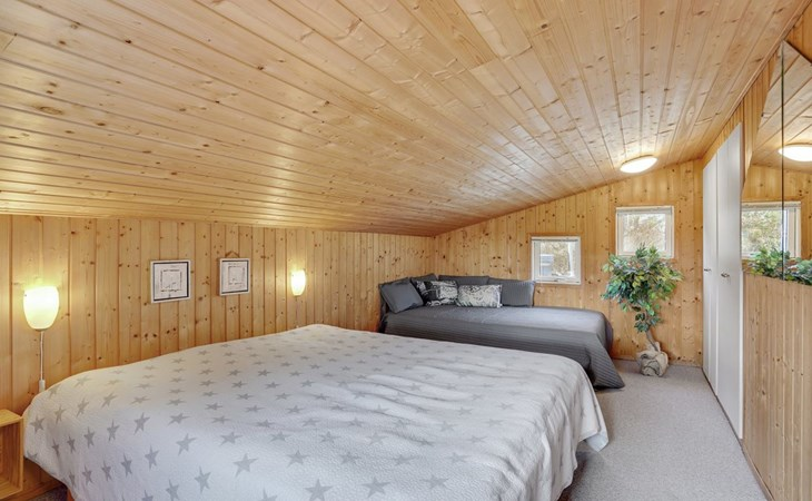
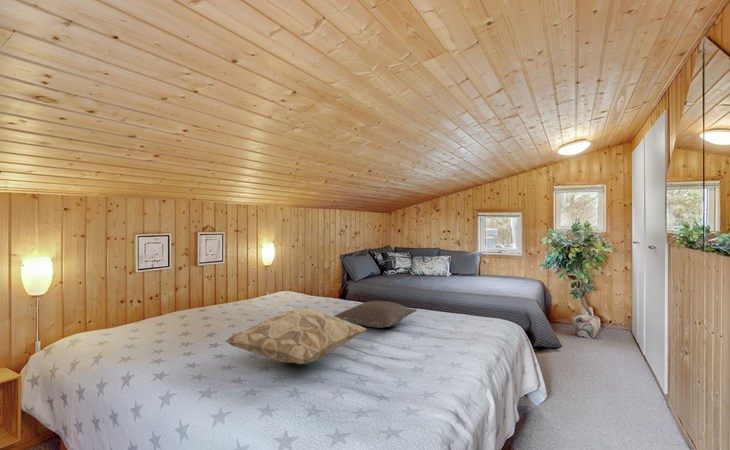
+ pillow (376, 313)
+ decorative pillow (299, 334)
